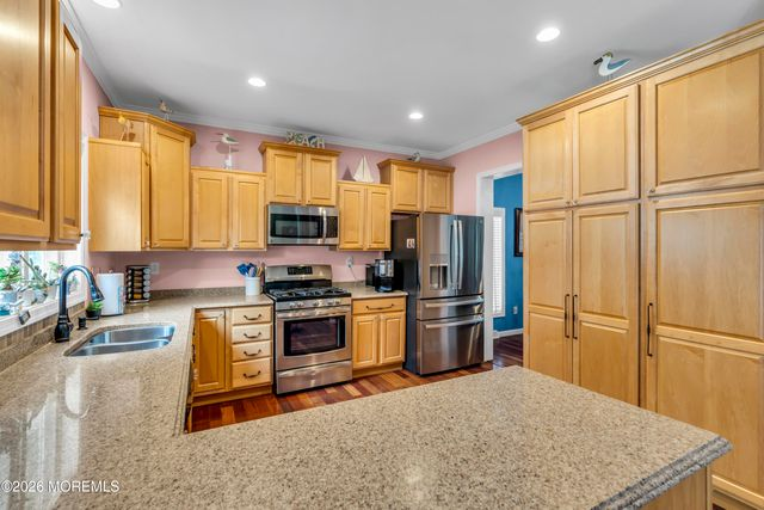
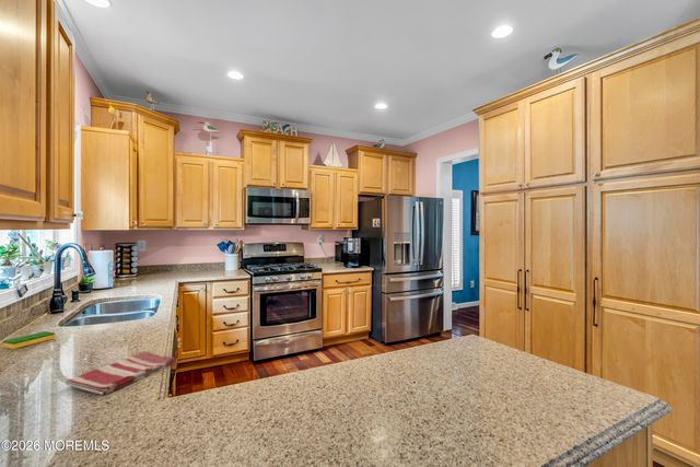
+ dish towel (125, 370)
+ dish sponge (30, 339)
